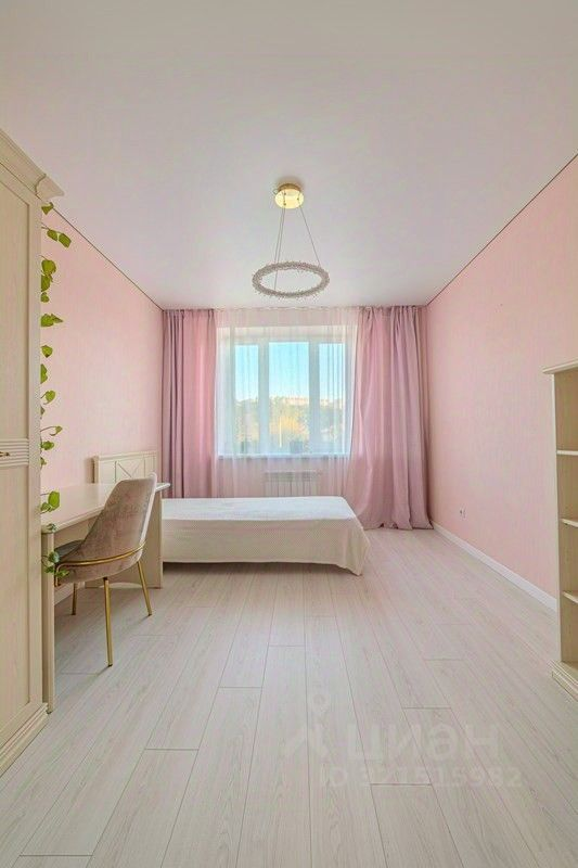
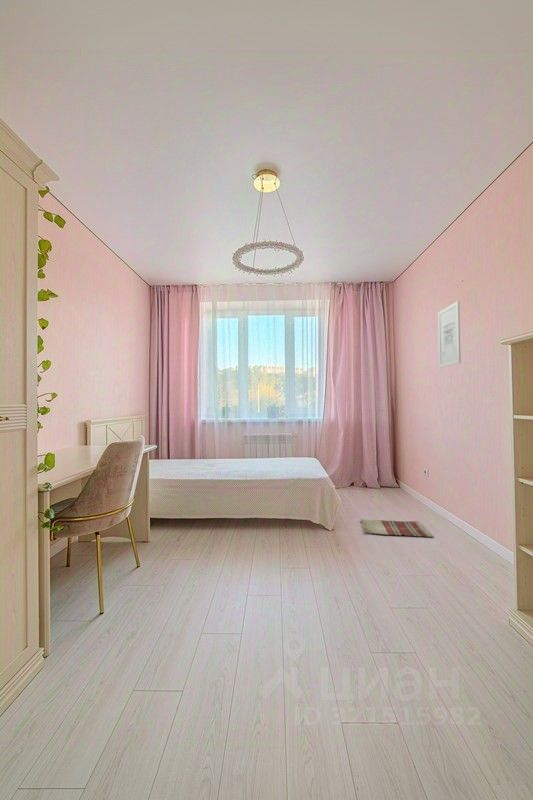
+ wall art (448, 336)
+ rug (392, 526)
